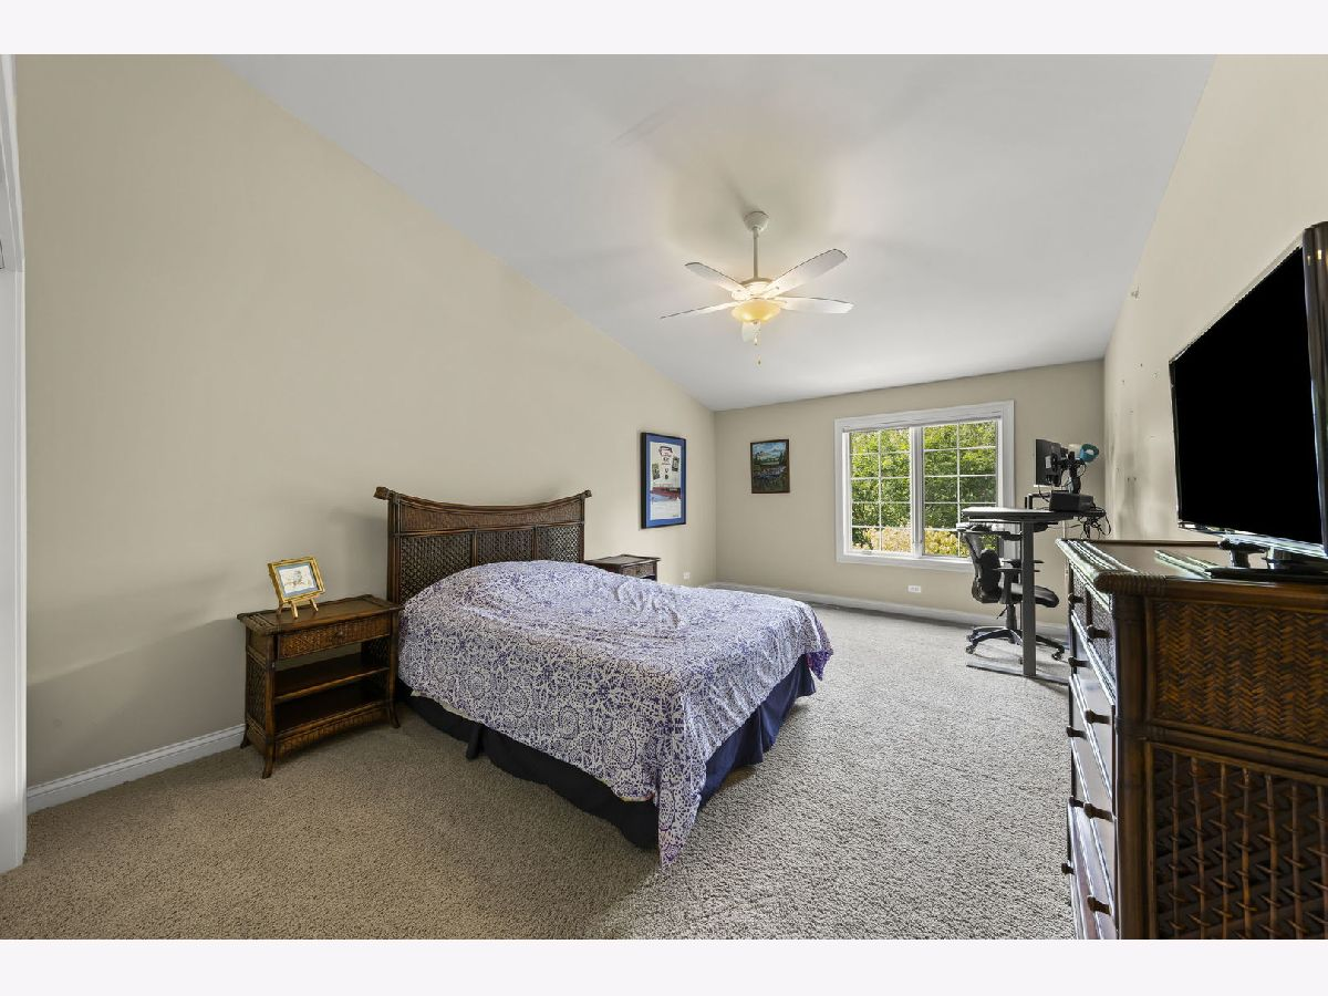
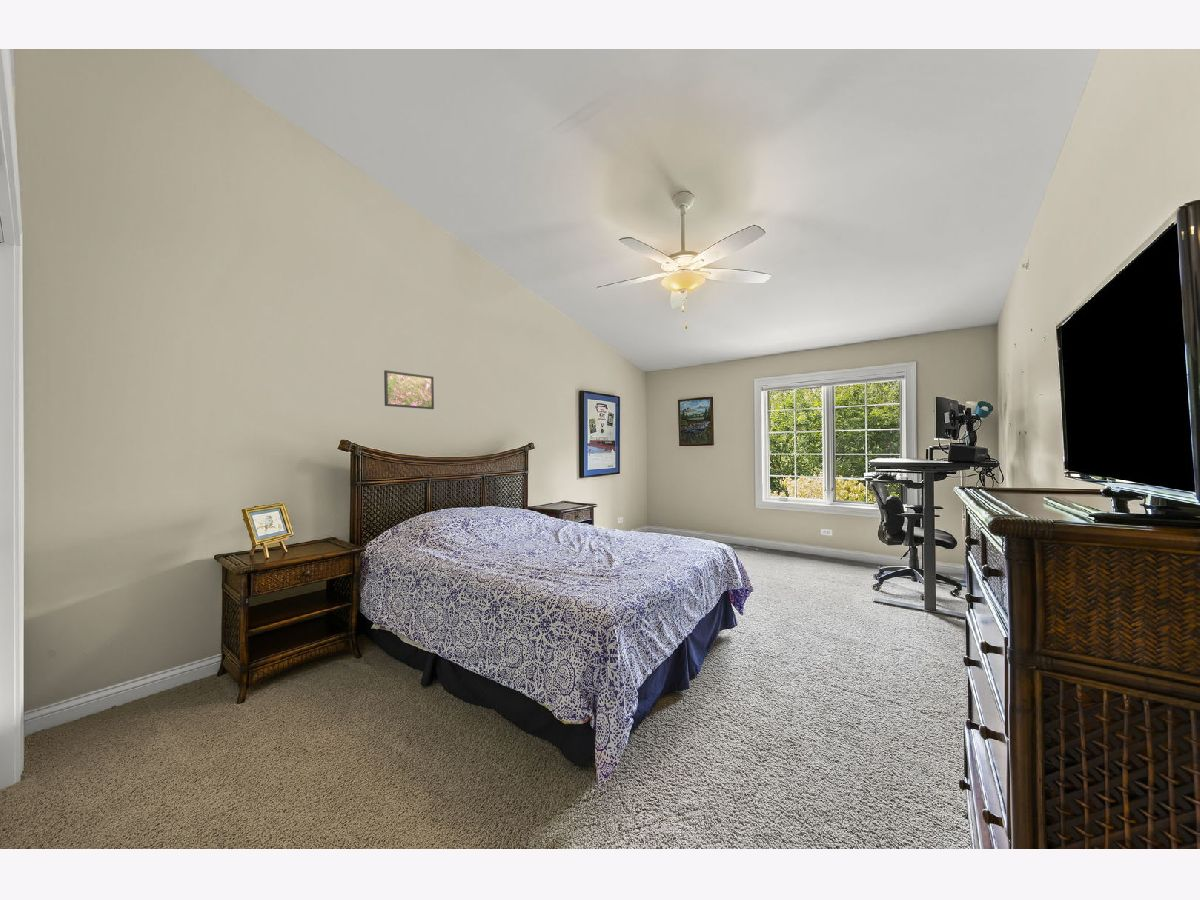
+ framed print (410, 390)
